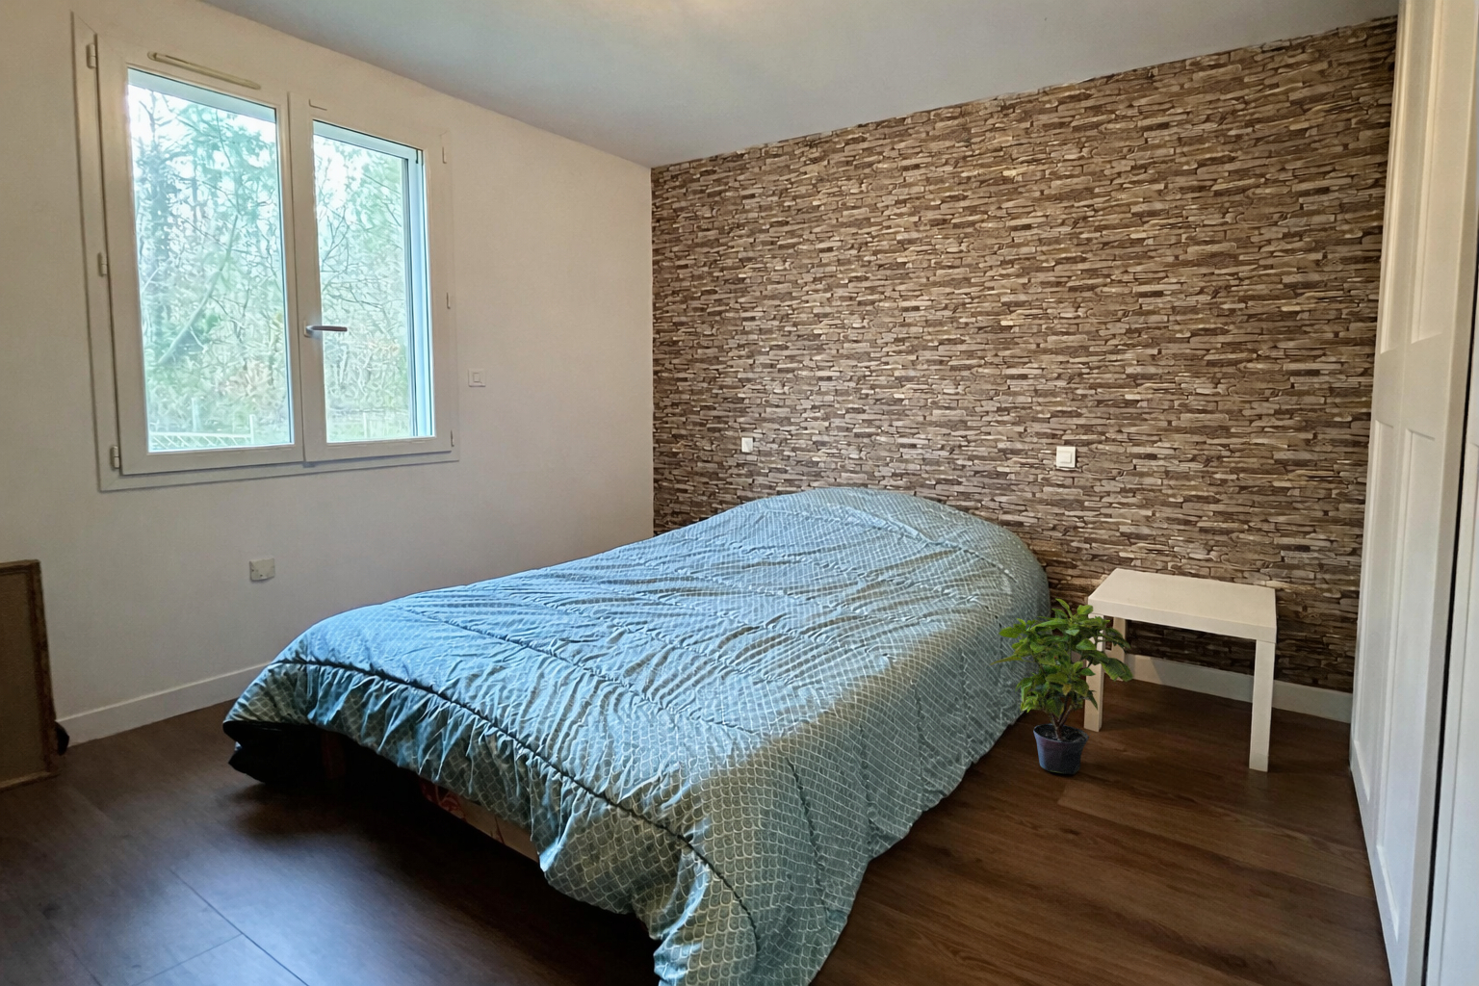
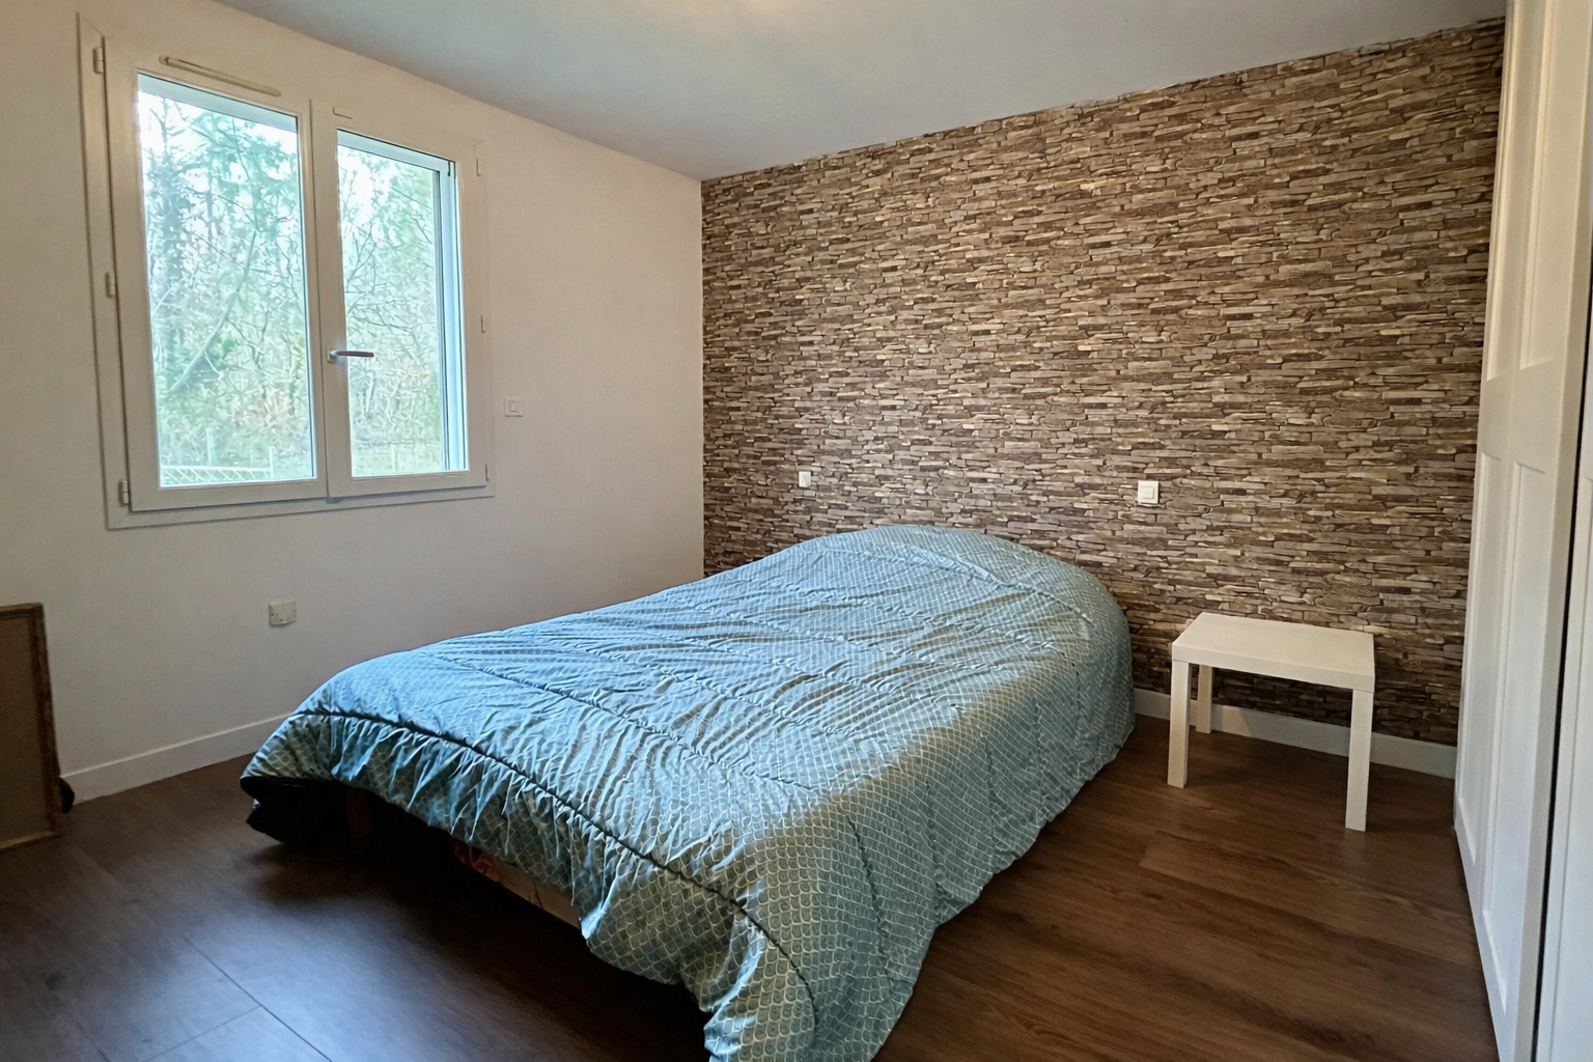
- potted plant (1063, 682)
